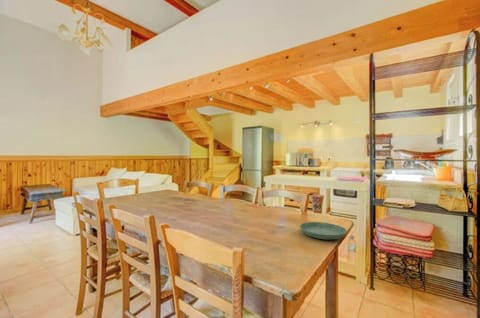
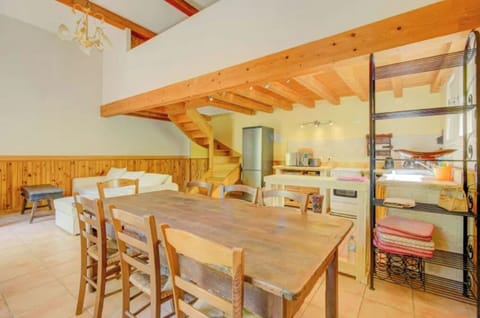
- saucer (322, 230)
